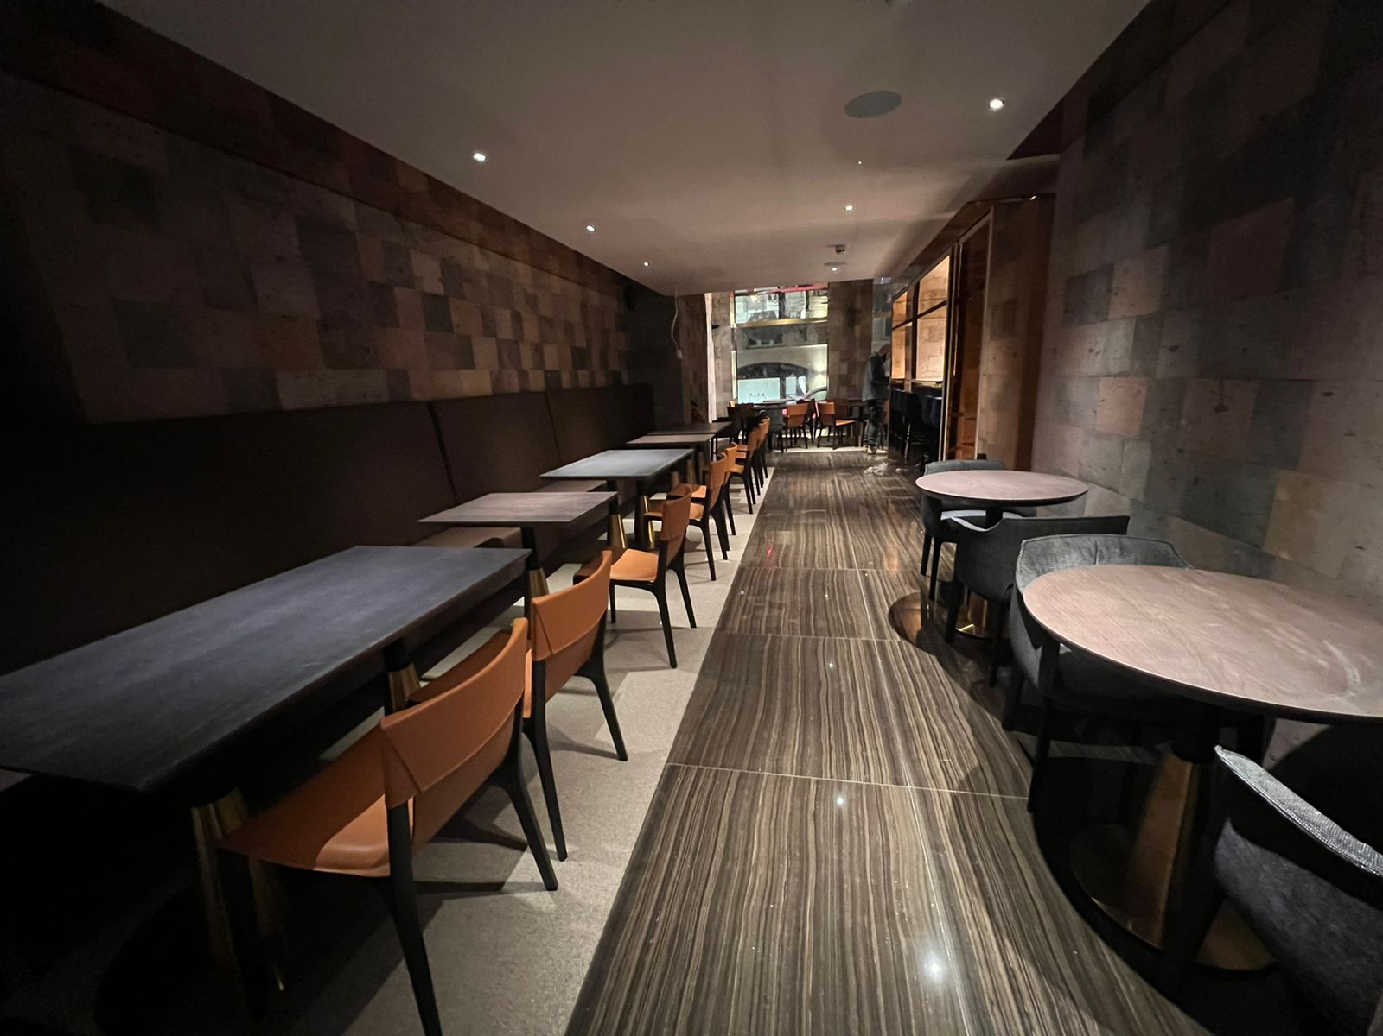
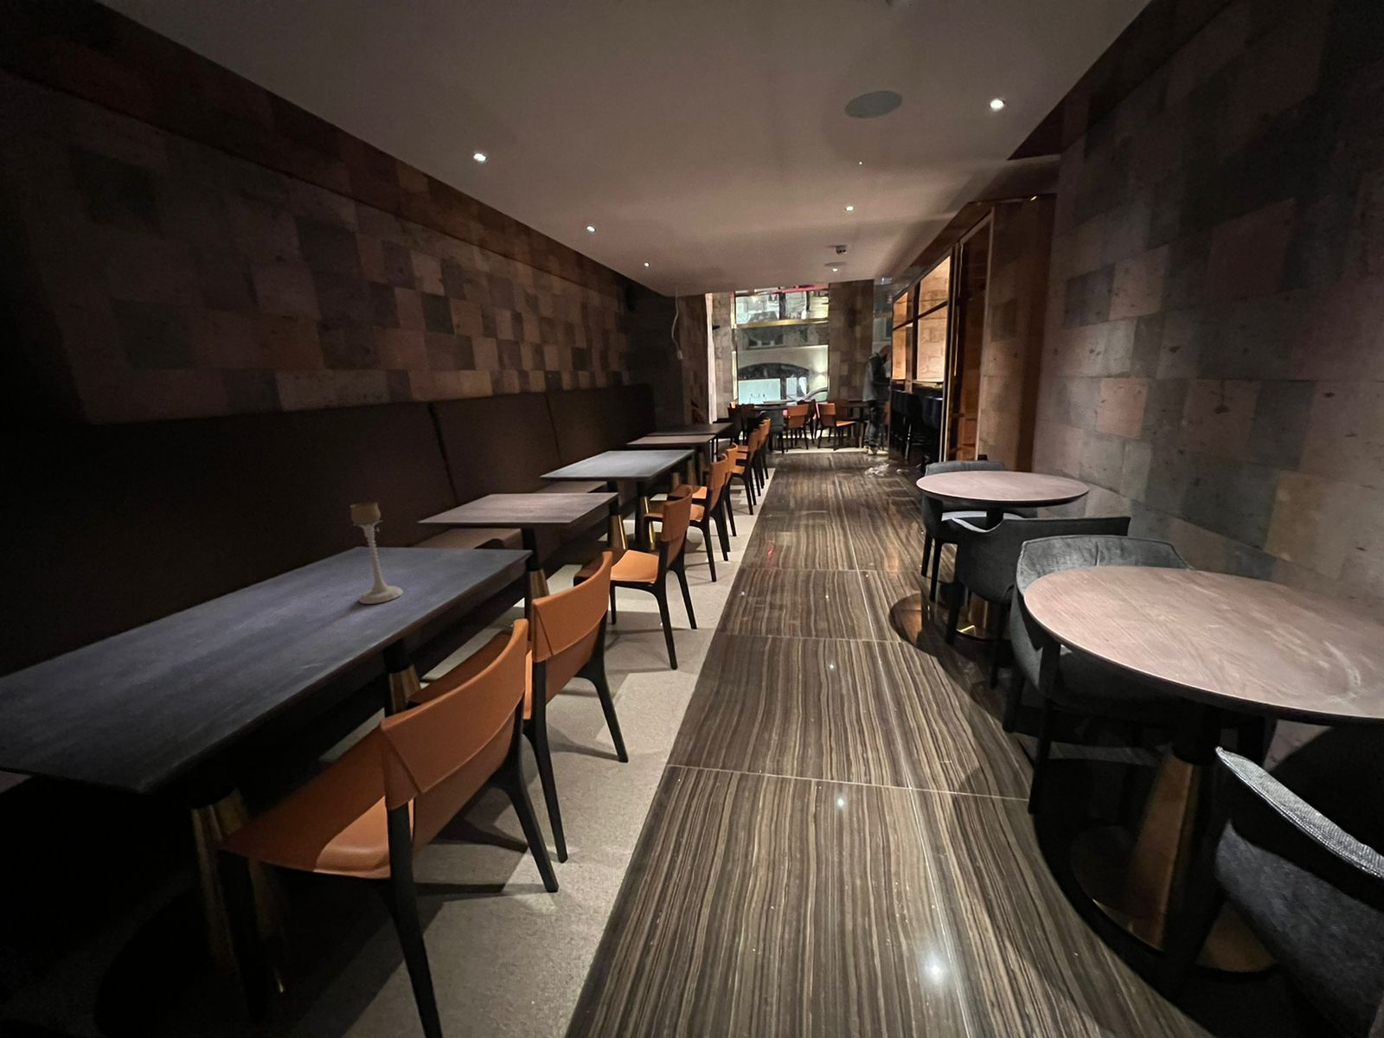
+ candle holder (373, 551)
